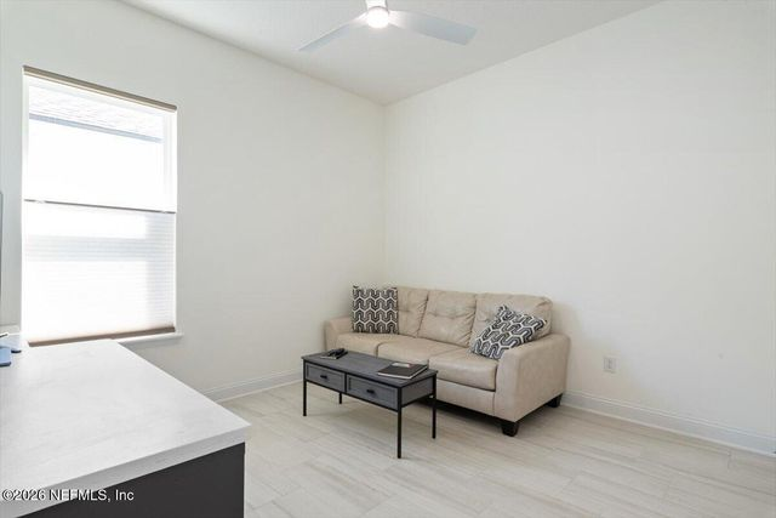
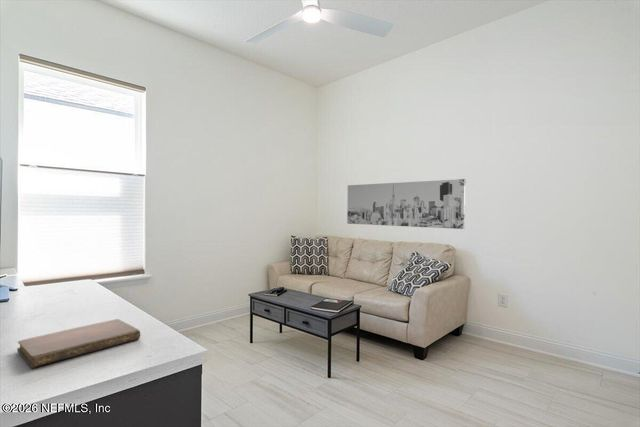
+ notebook (81, 339)
+ wall art (398, 204)
